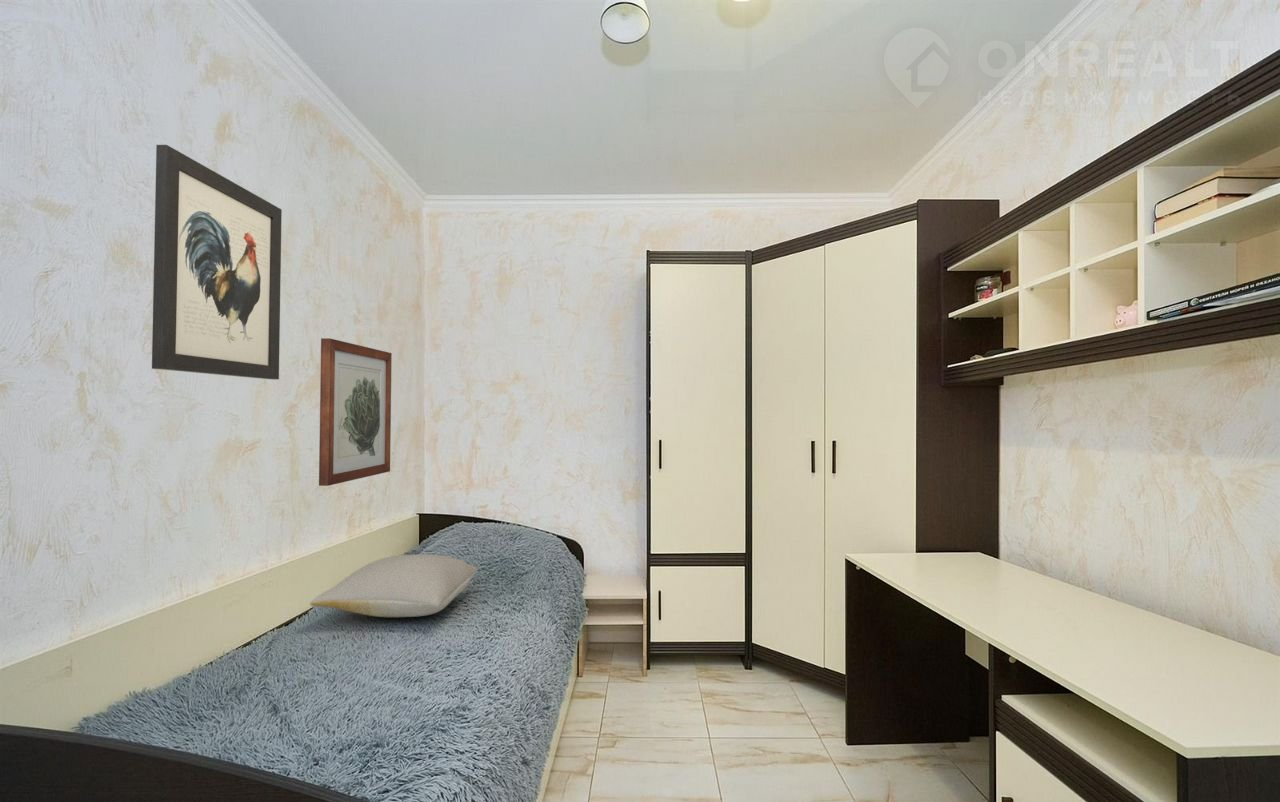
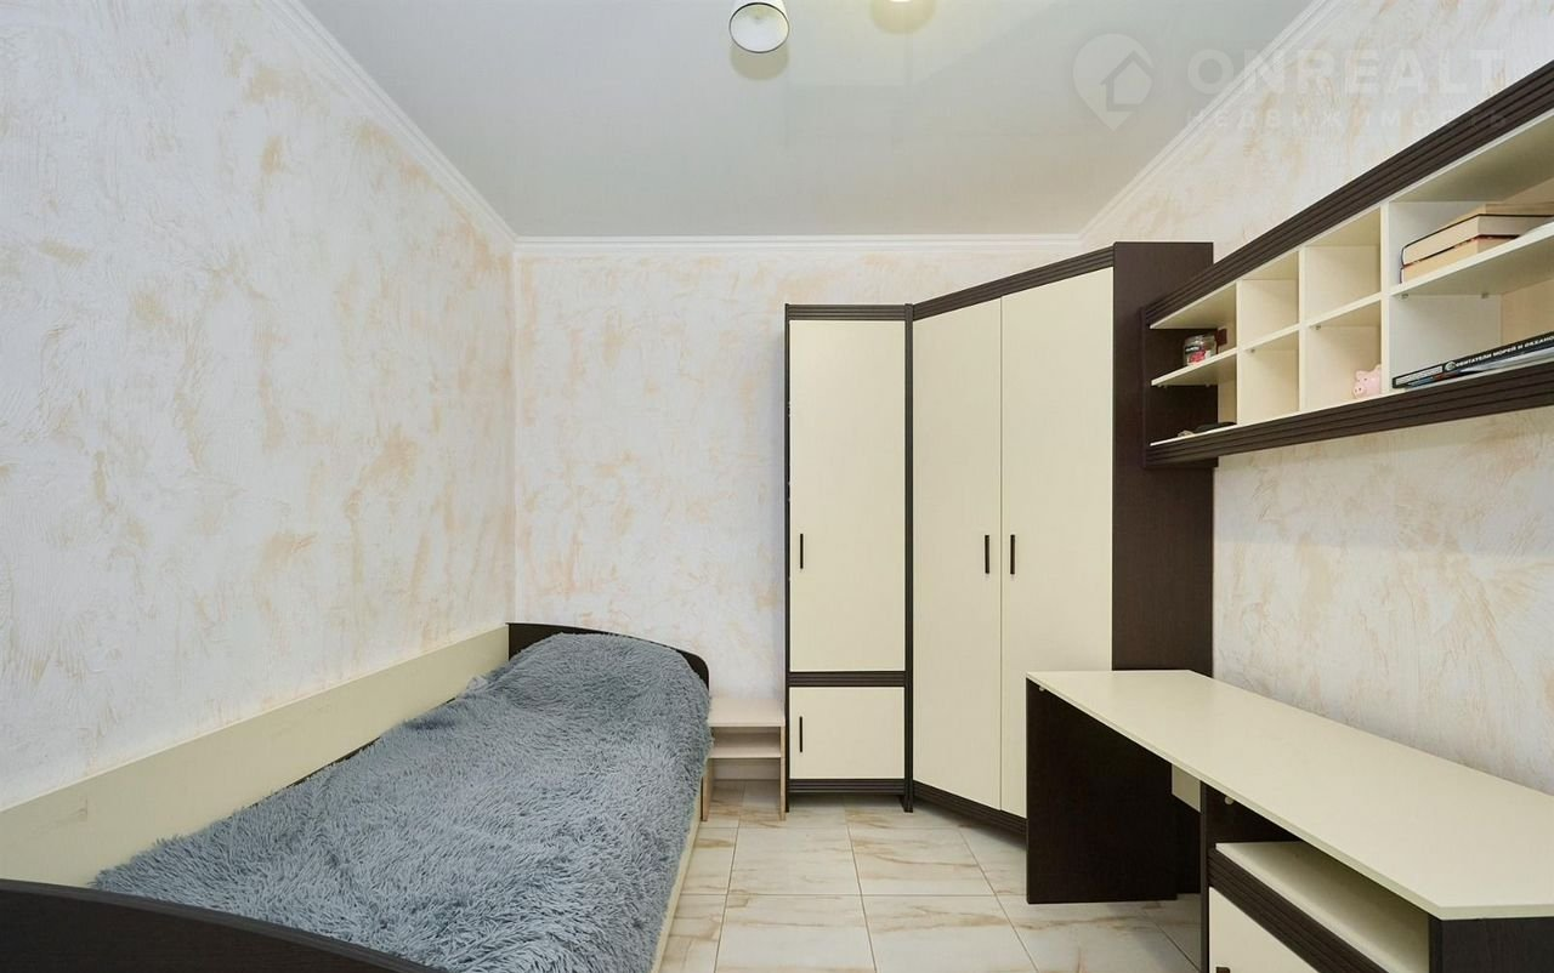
- wall art (359, 412)
- pillow (401, 584)
- wall art (225, 277)
